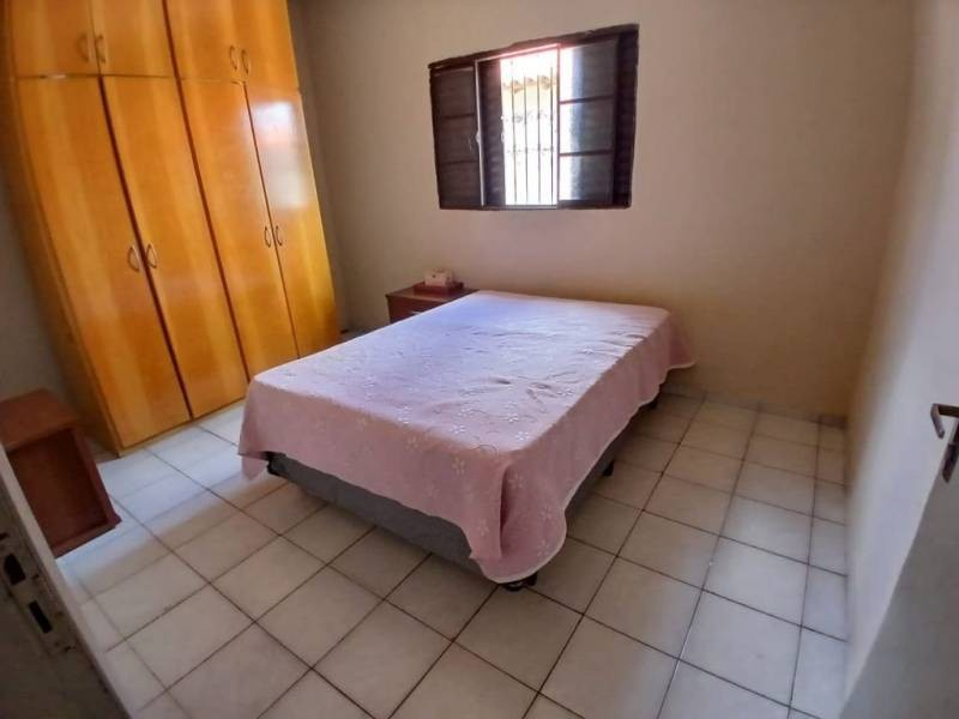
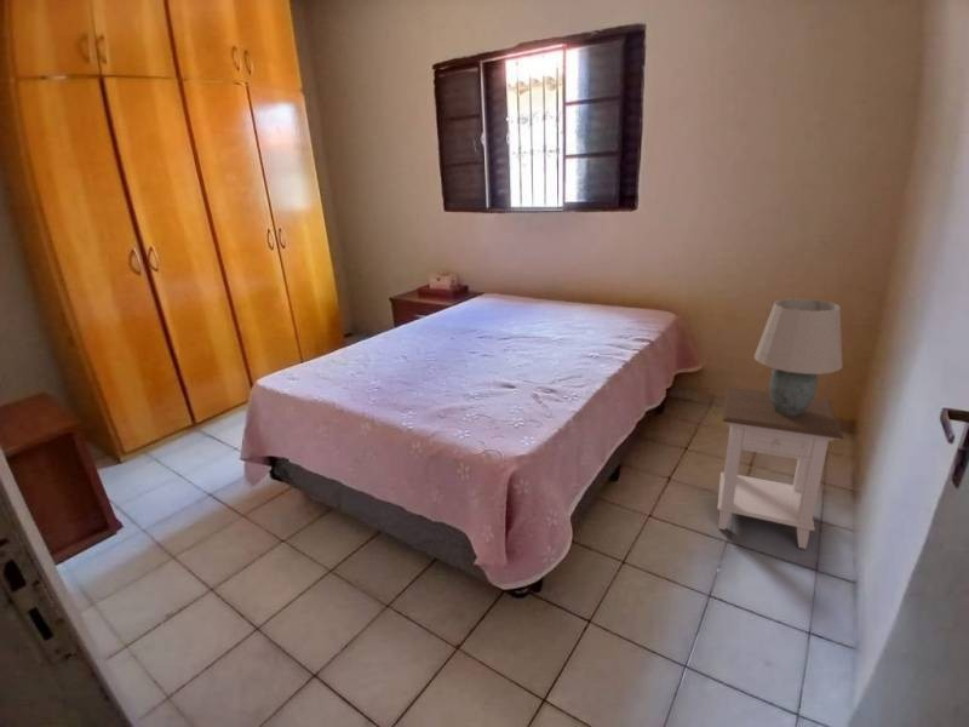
+ nightstand (773, 454)
+ table lamp (796, 359)
